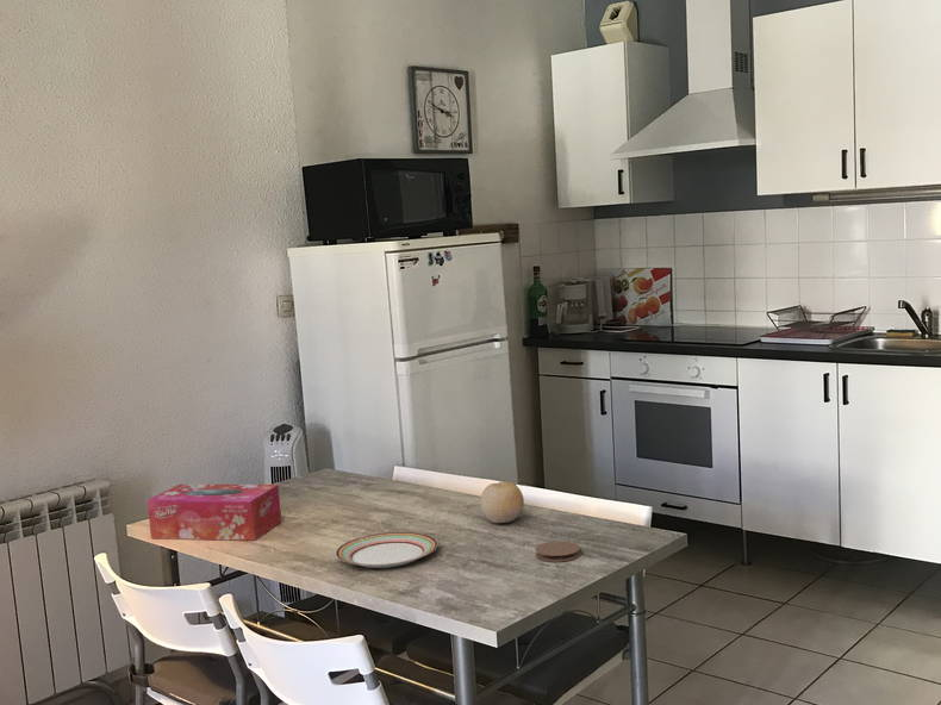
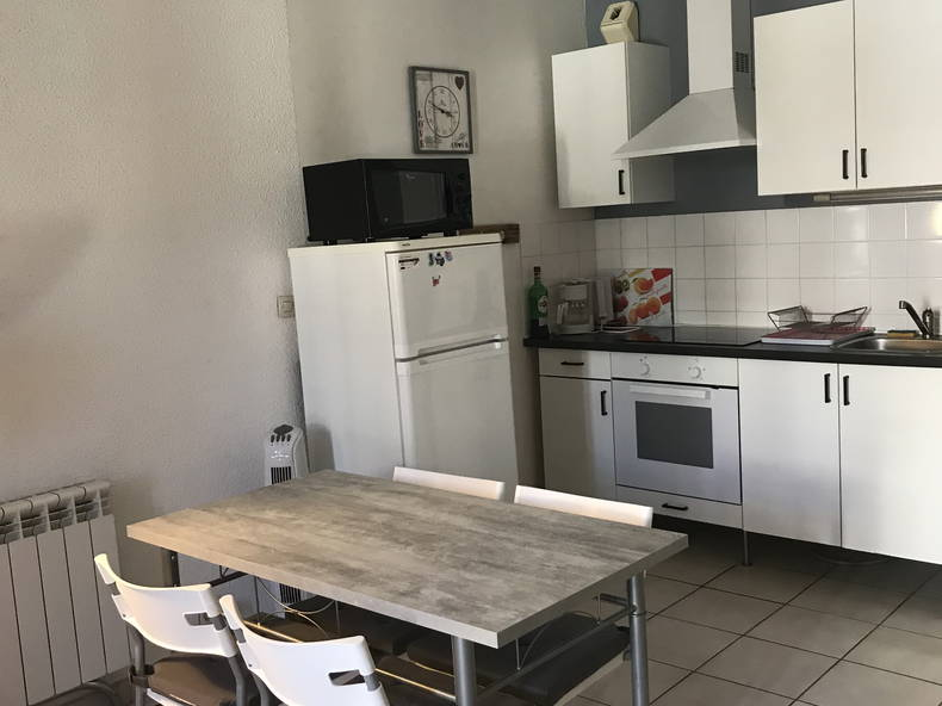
- coaster (557, 550)
- tissue box (214, 511)
- plate (387, 551)
- fruit (501, 501)
